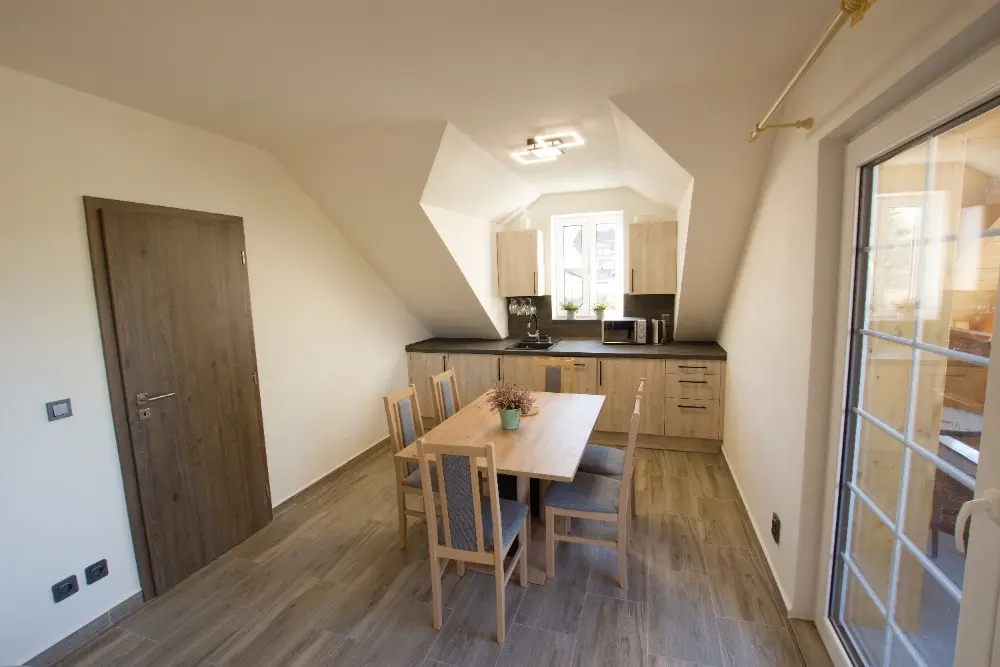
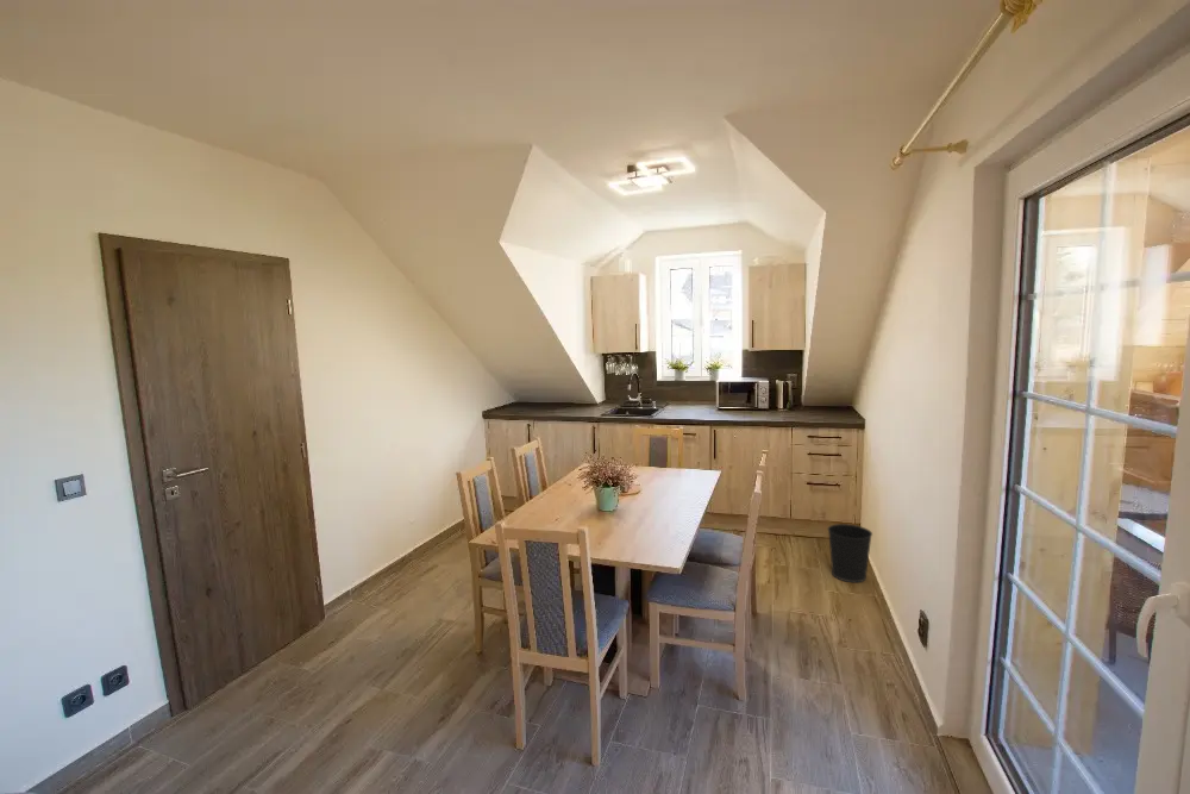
+ wastebasket (848, 552)
